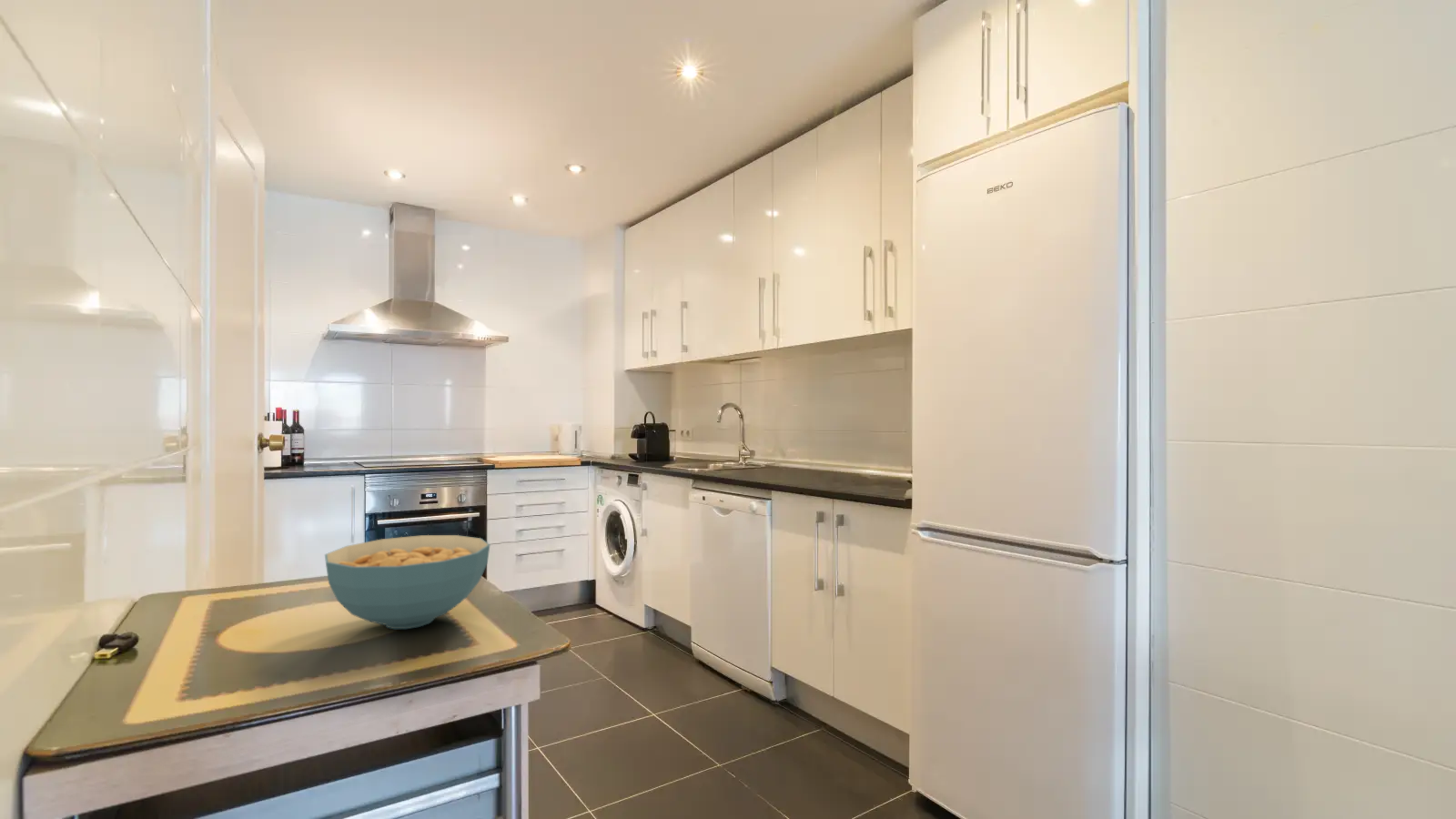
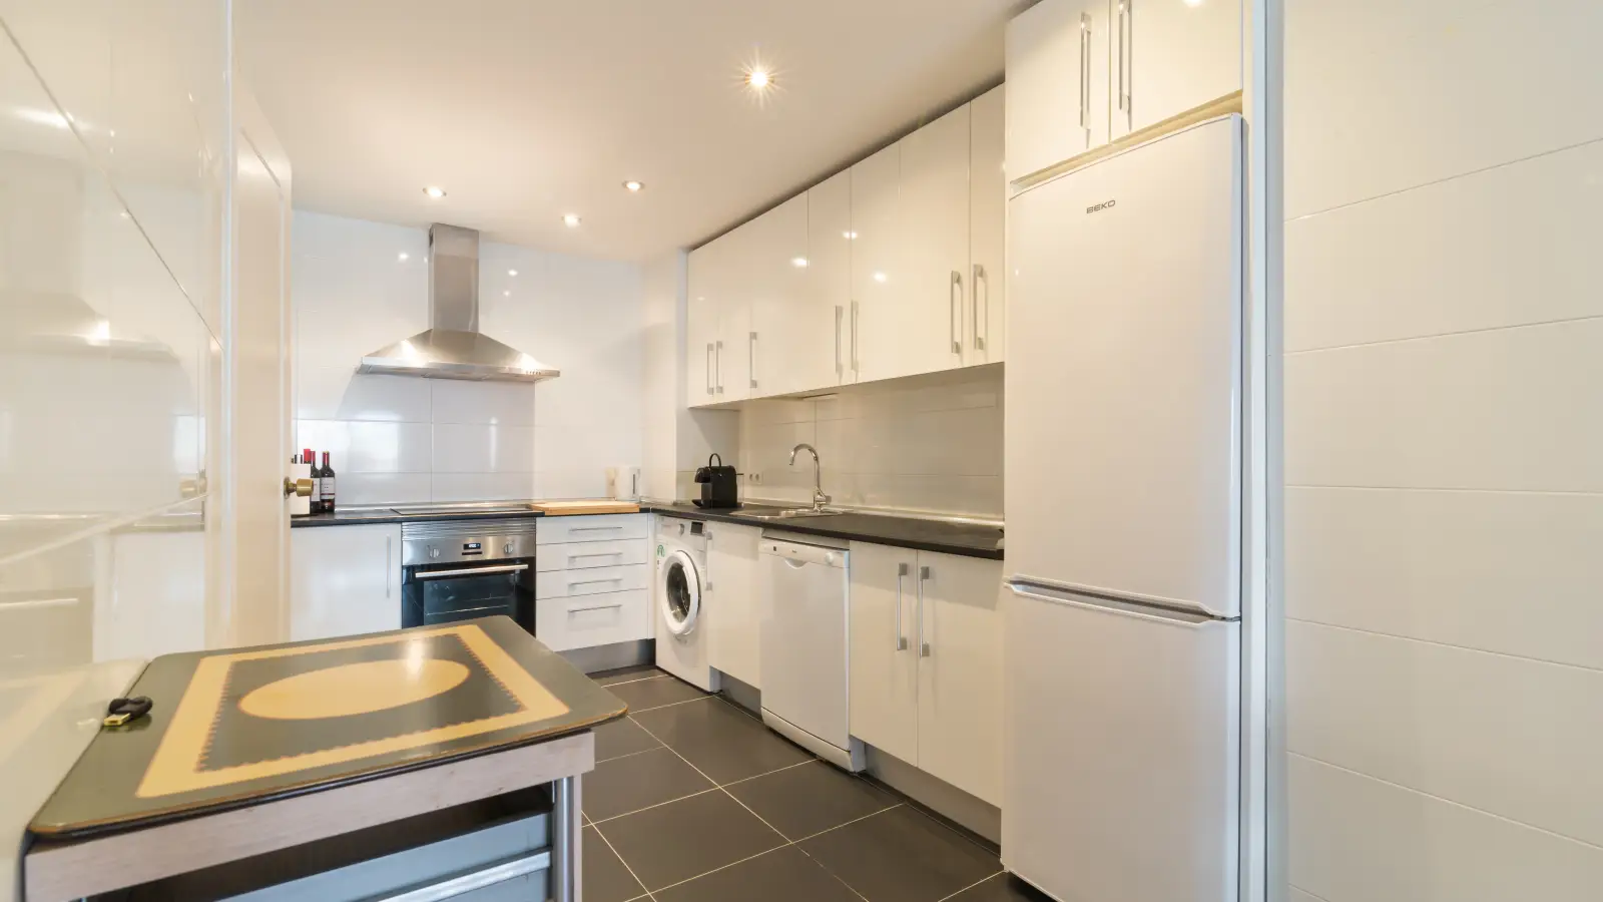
- cereal bowl (410, 585)
